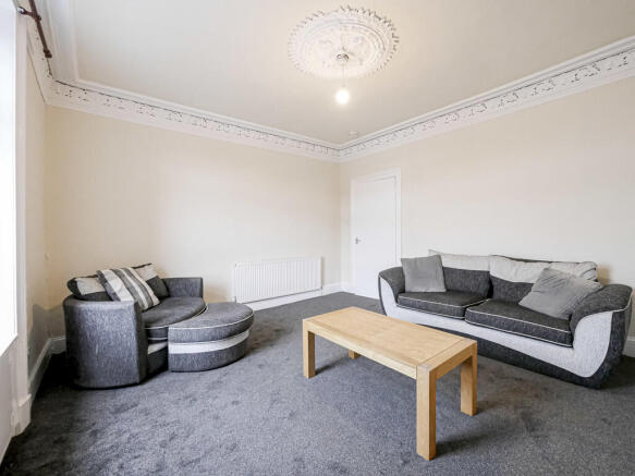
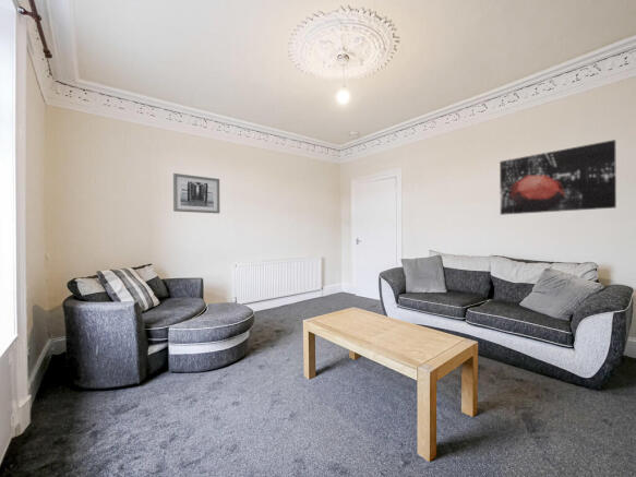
+ wall art (197, 194)
+ wall art (551, 181)
